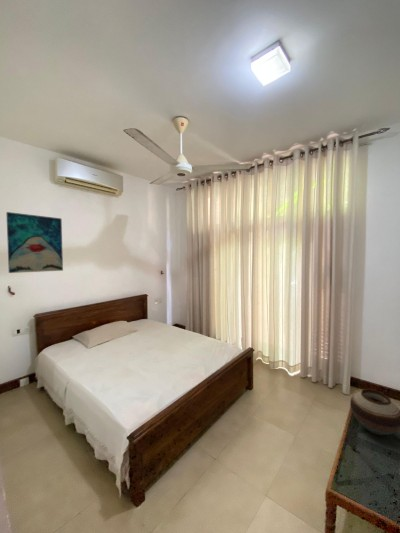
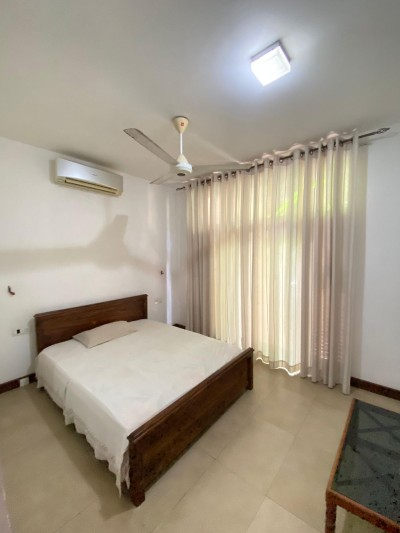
- wall art (36, 243)
- vase (375, 412)
